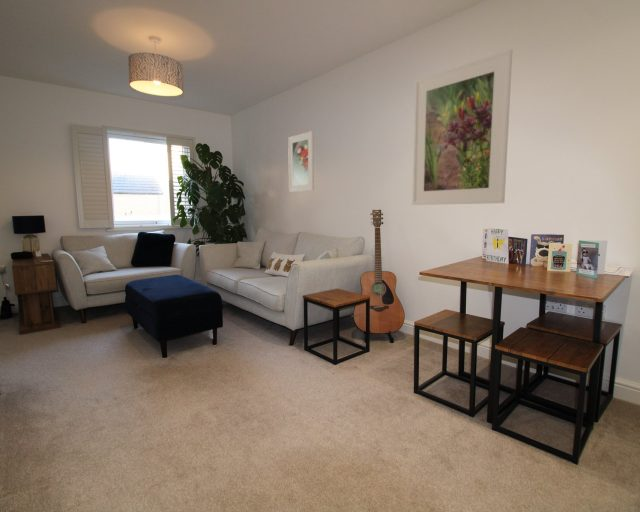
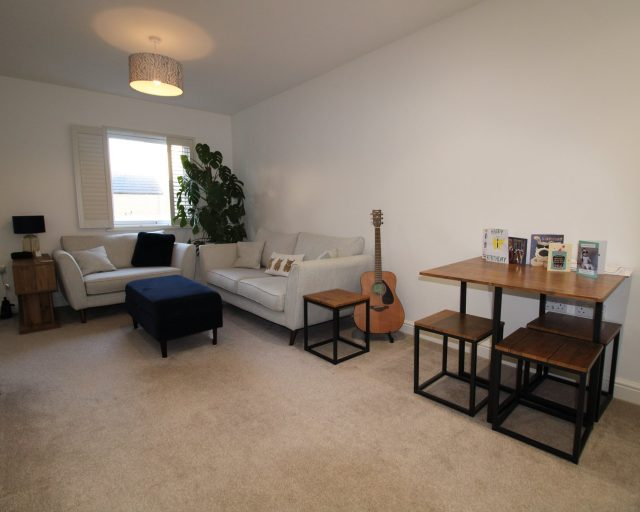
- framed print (300, 163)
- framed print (456, 136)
